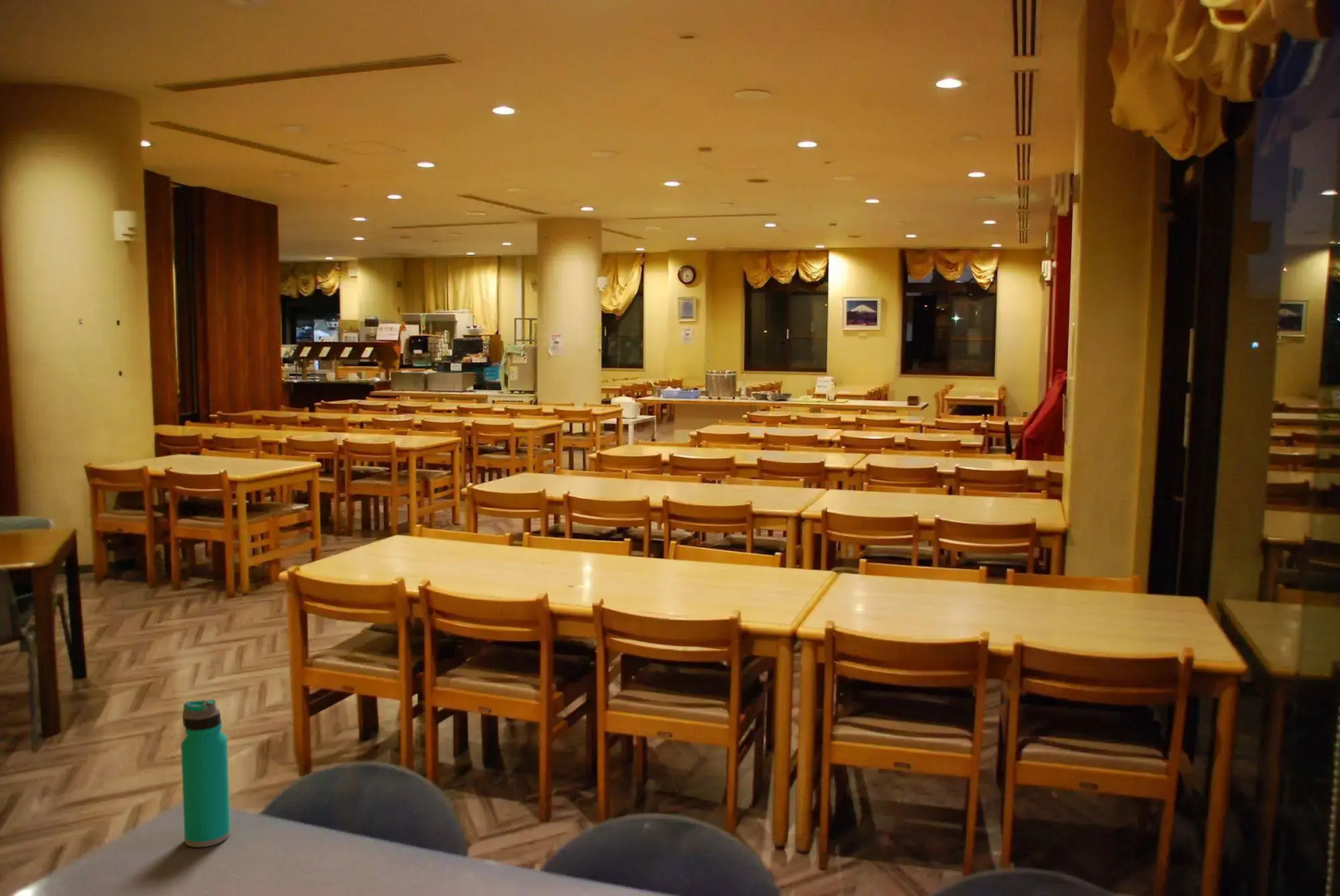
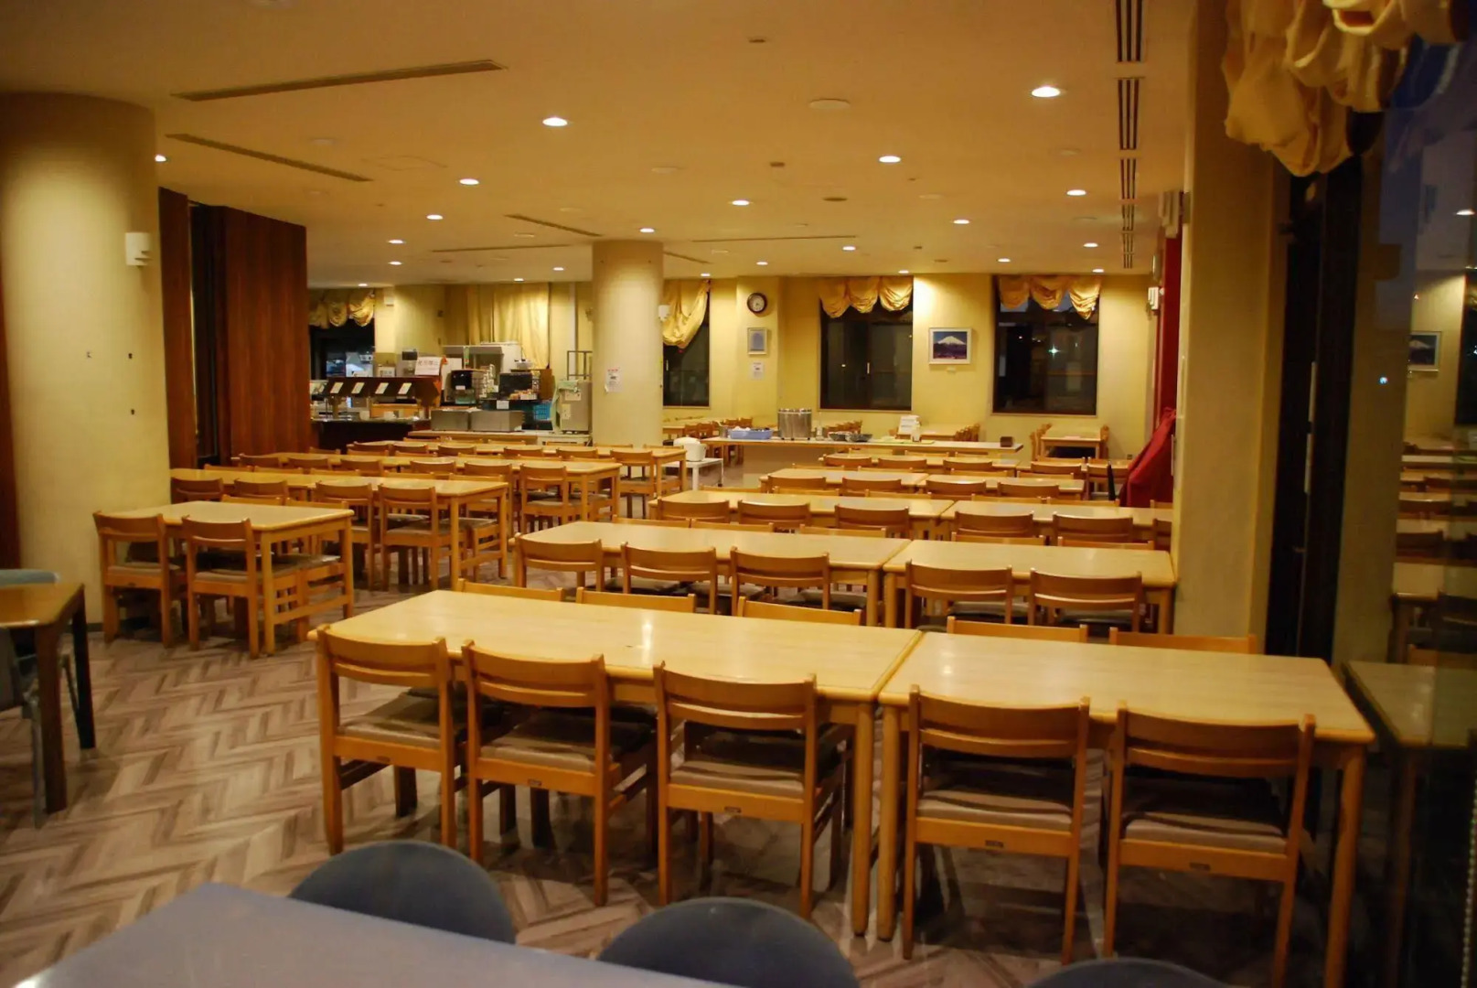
- water bottle (205, 770)
